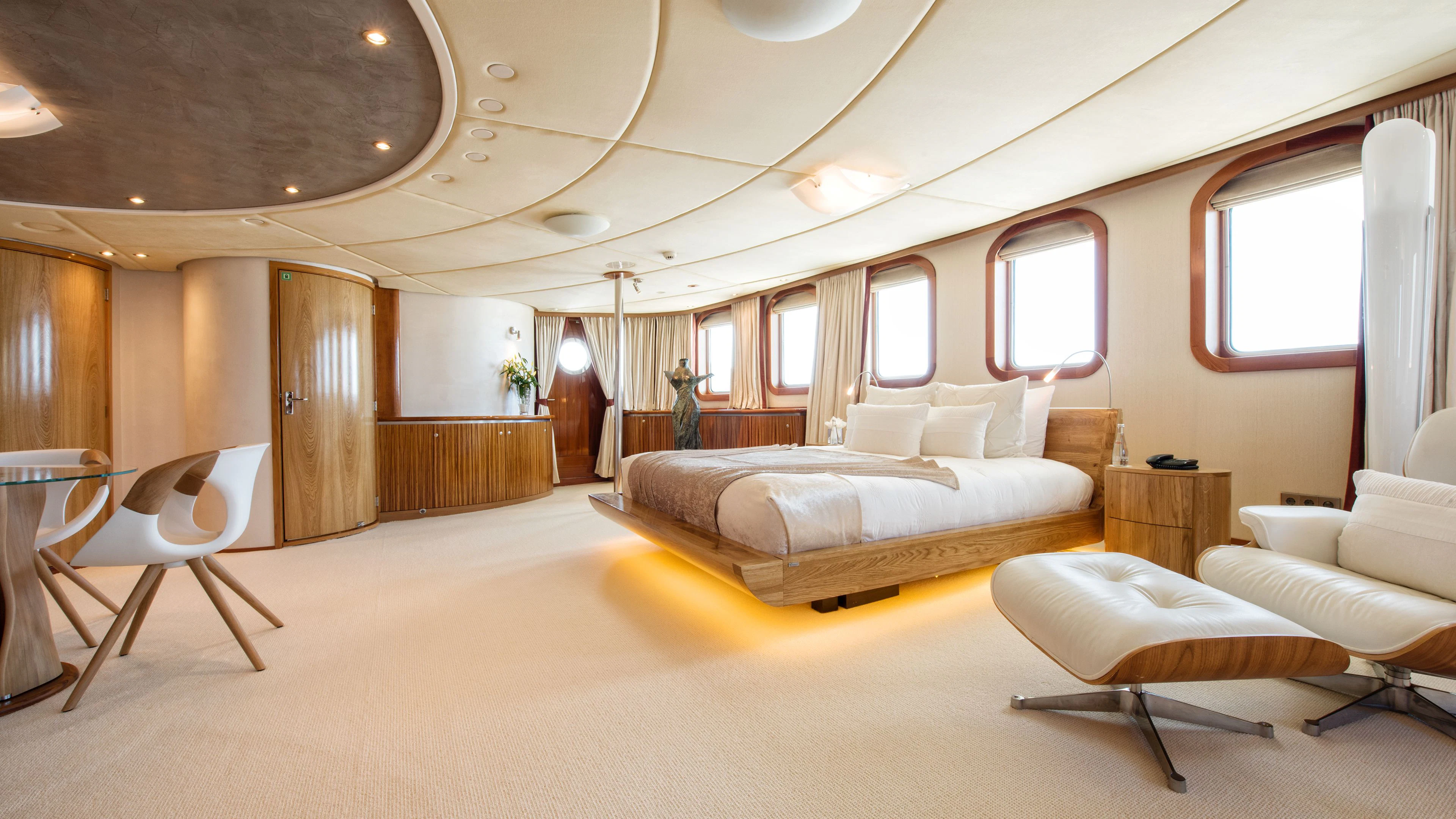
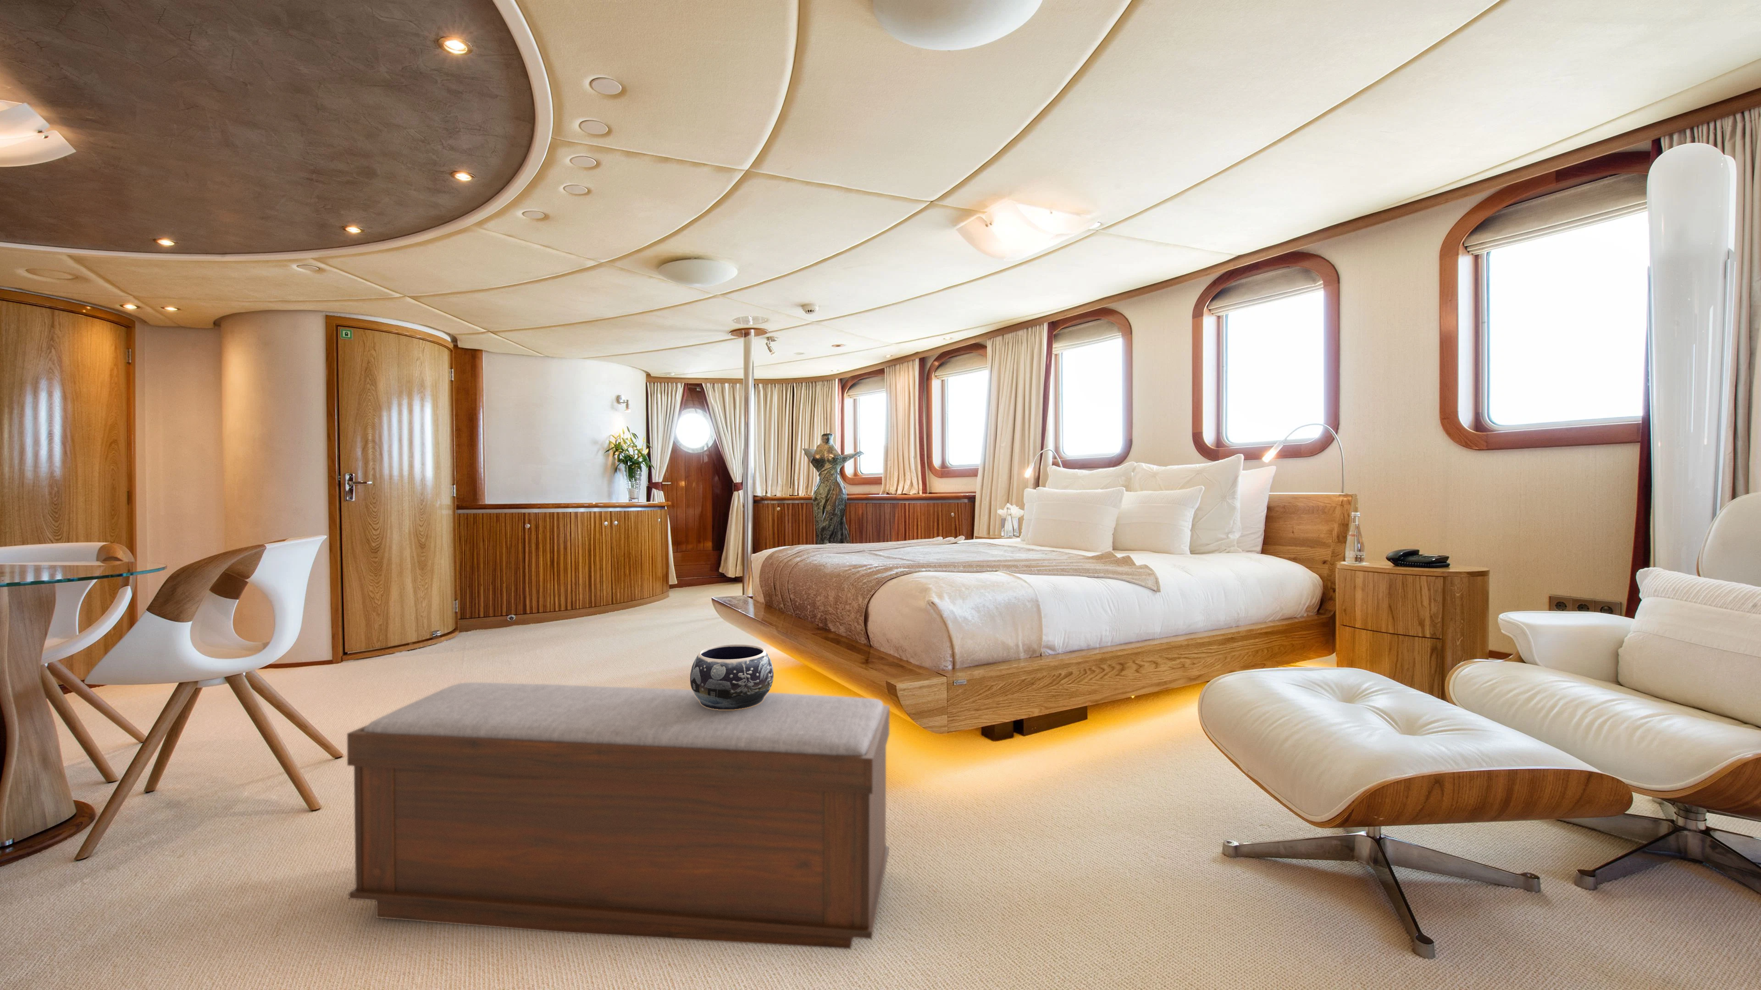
+ decorative bowl (732, 676)
+ bench (636, 799)
